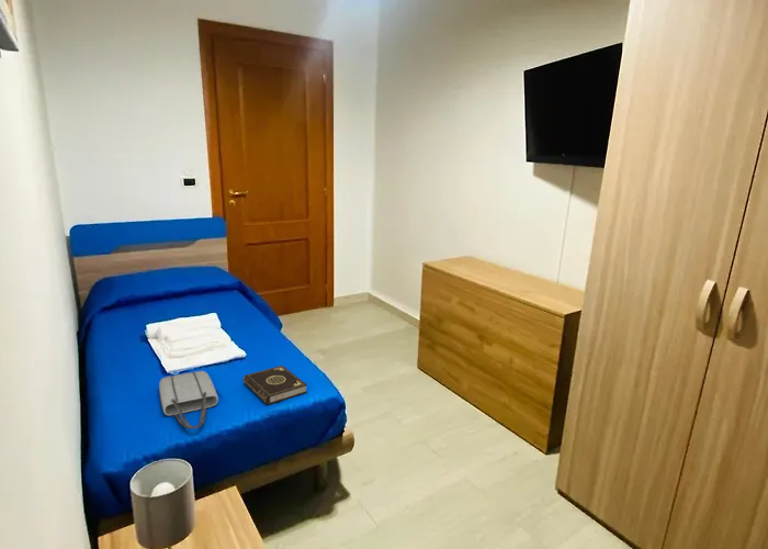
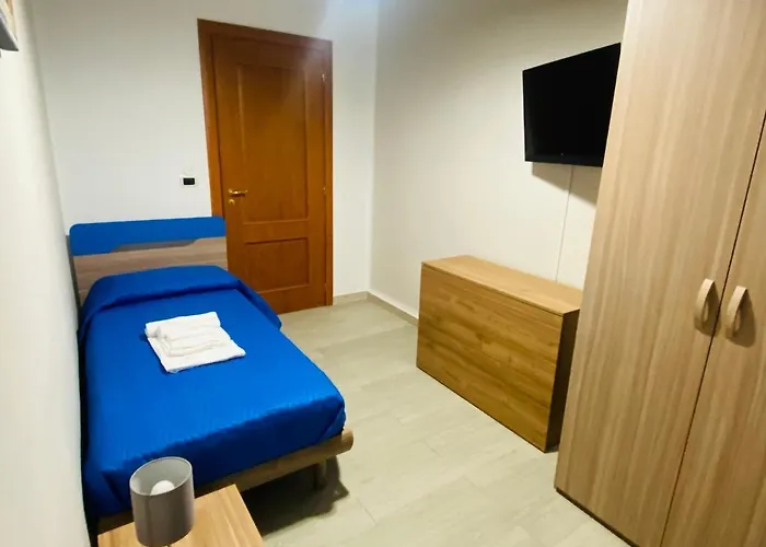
- book (274, 383)
- tote bag (190, 399)
